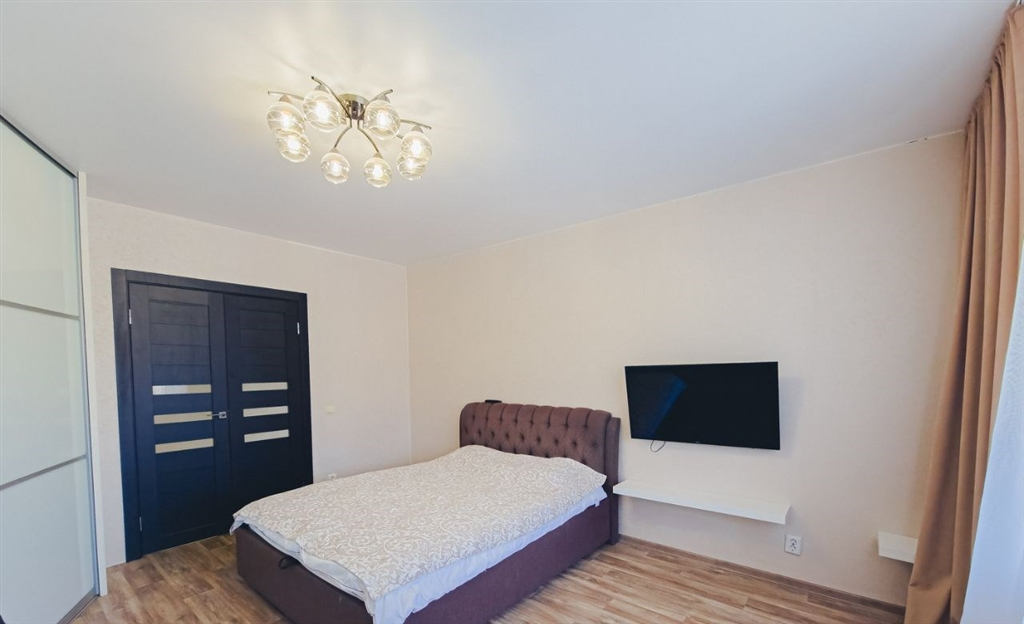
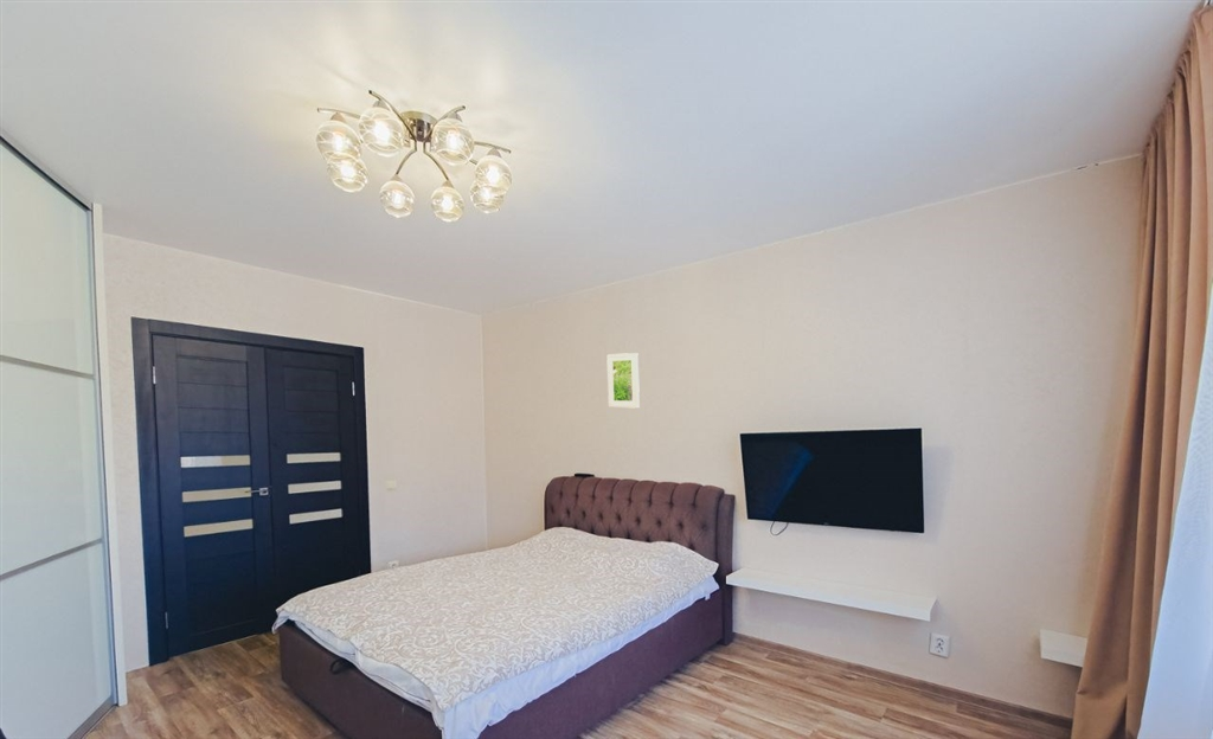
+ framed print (622, 380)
